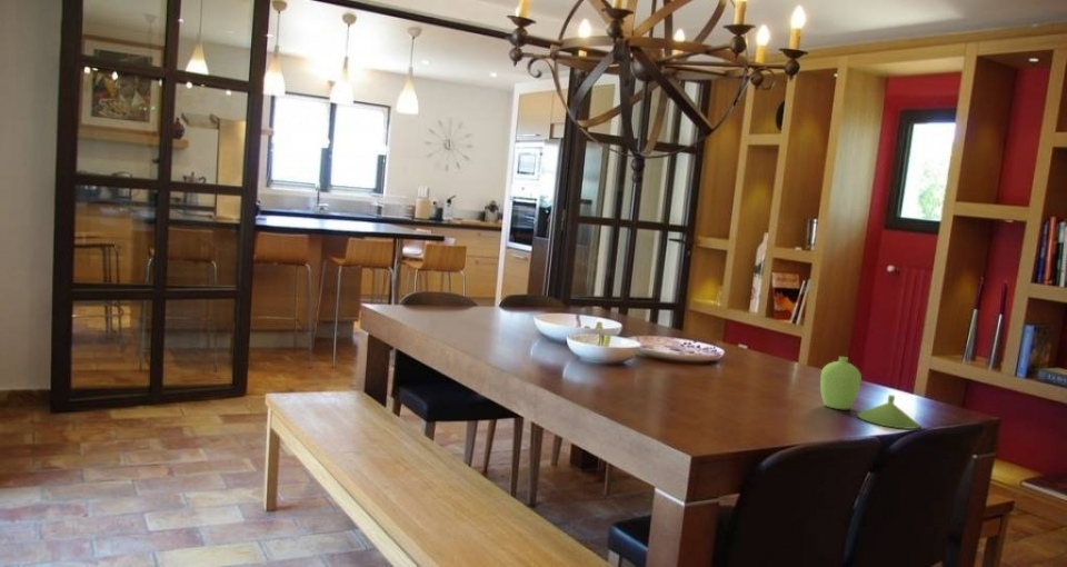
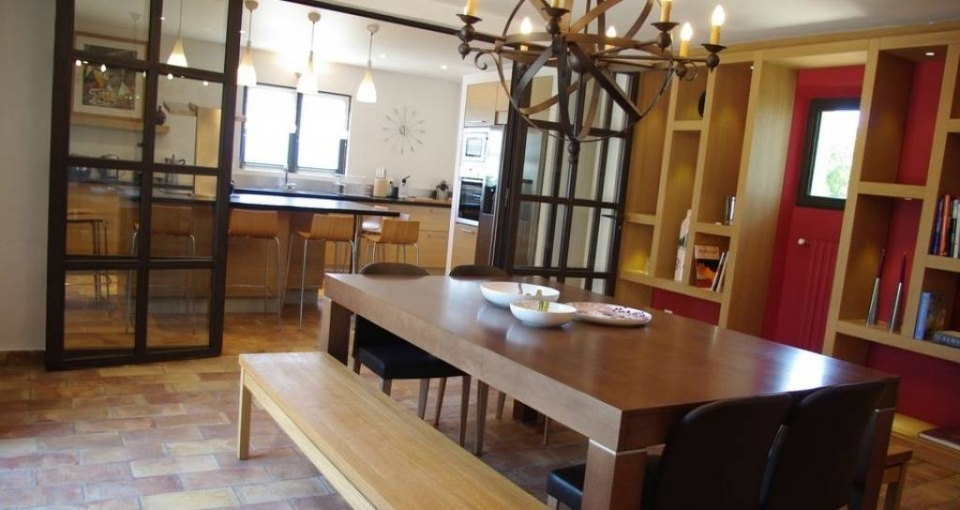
- vase (859, 386)
